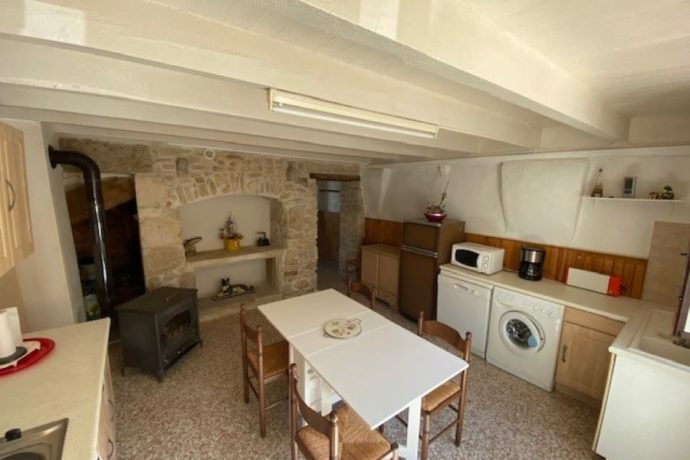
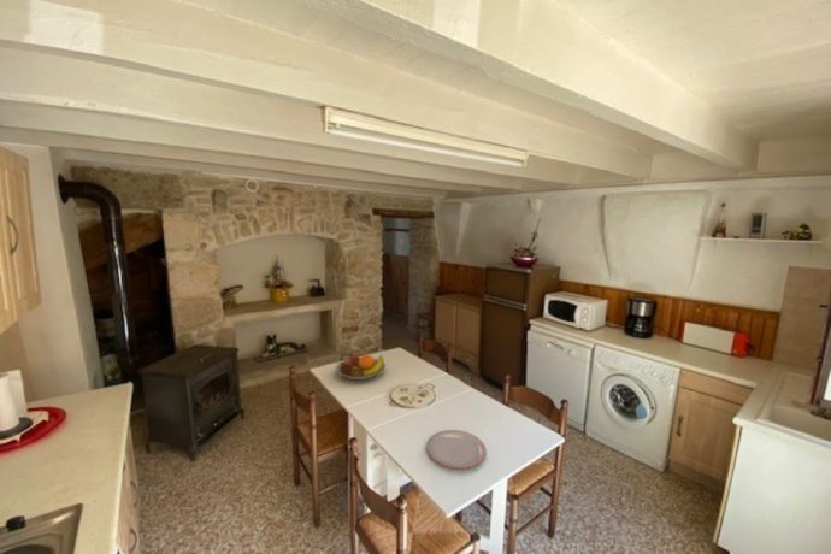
+ fruit bowl (360, 364)
+ plate (455, 449)
